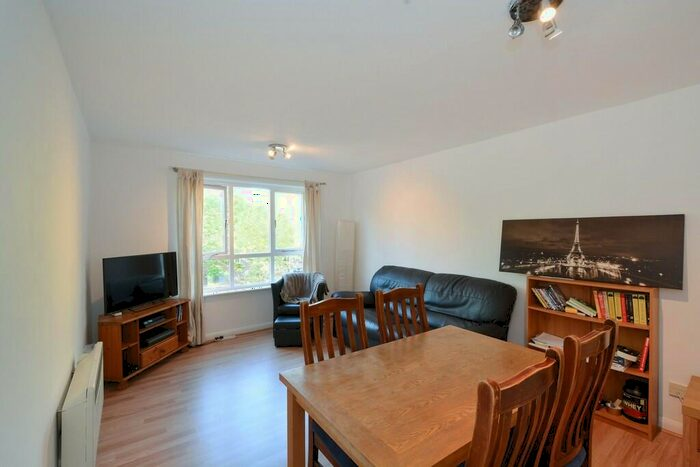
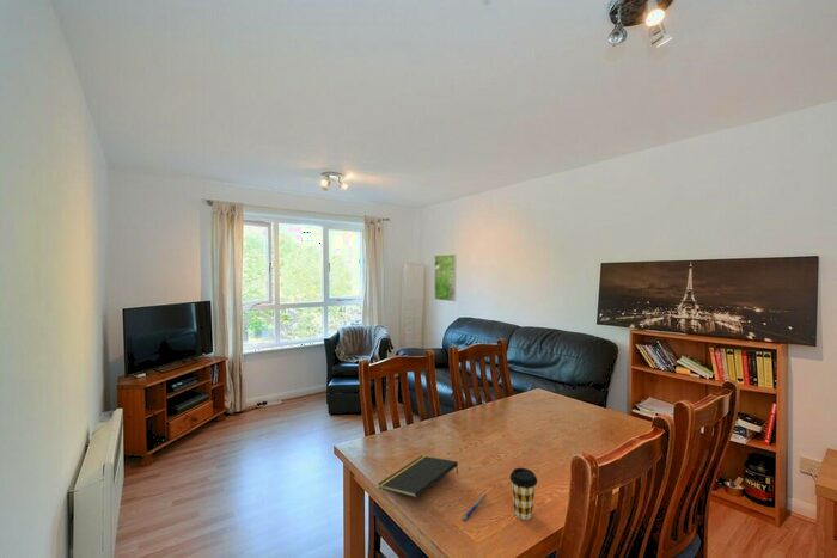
+ coffee cup (523, 493)
+ notepad (418, 474)
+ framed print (445, 277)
+ pen (475, 505)
